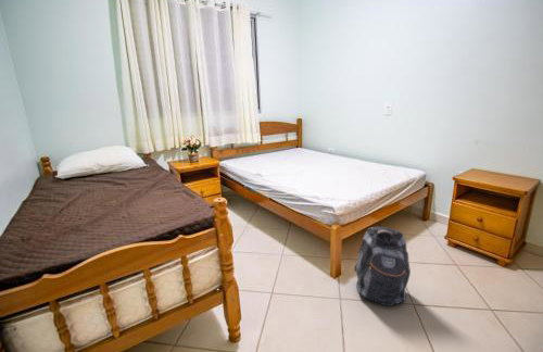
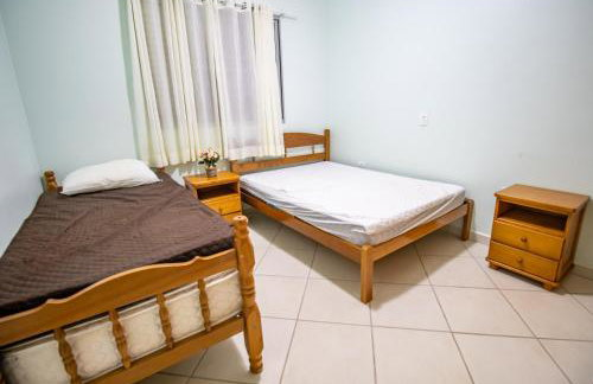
- backpack (382, 261)
